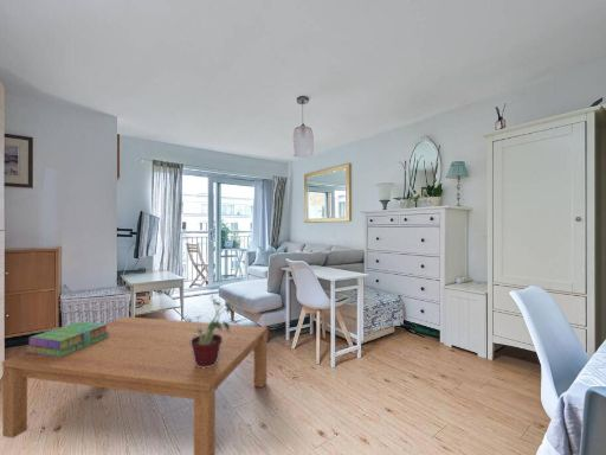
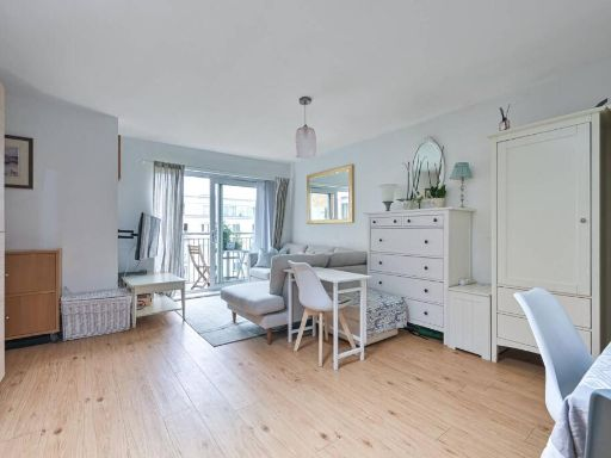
- stack of books (70, 337)
- potted plant (214, 326)
- coffee table (154, 373)
